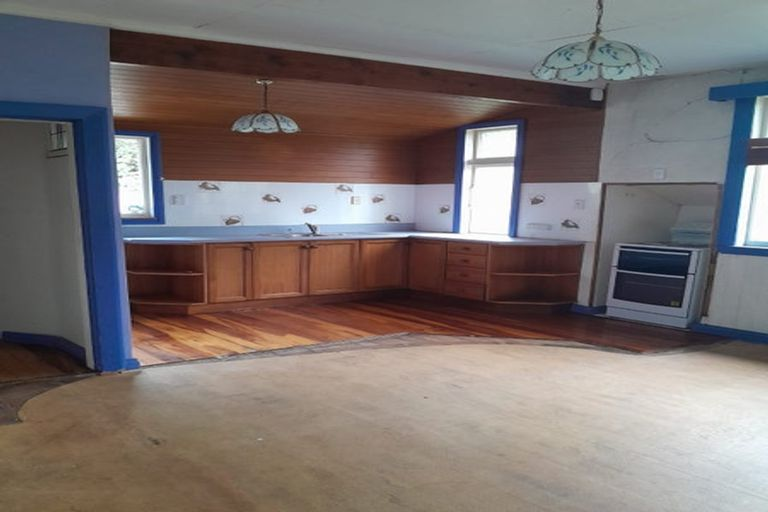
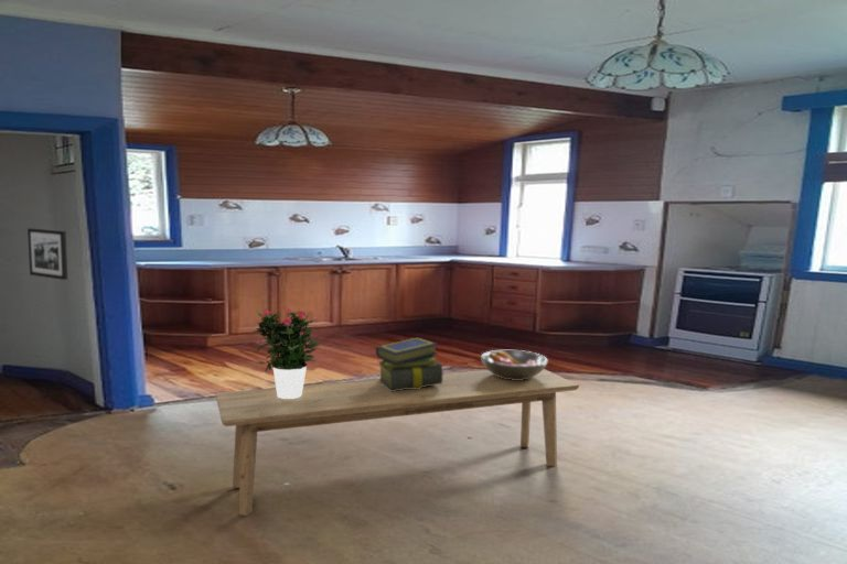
+ picture frame (46, 253)
+ bench (403, 415)
+ stack of books (408, 362)
+ fruit bowl (513, 364)
+ potted flower (287, 351)
